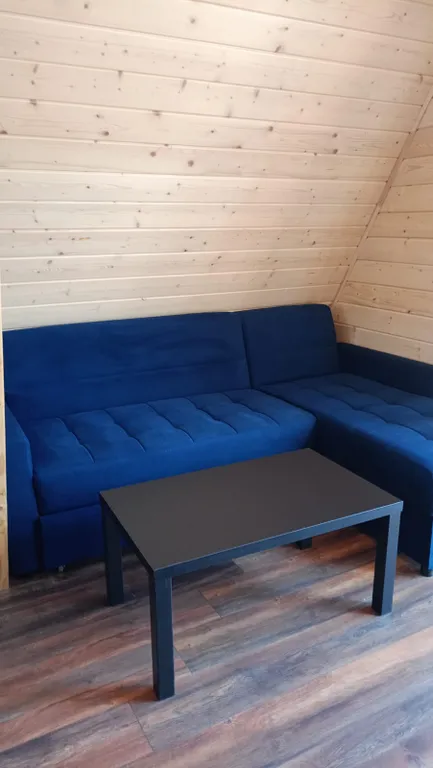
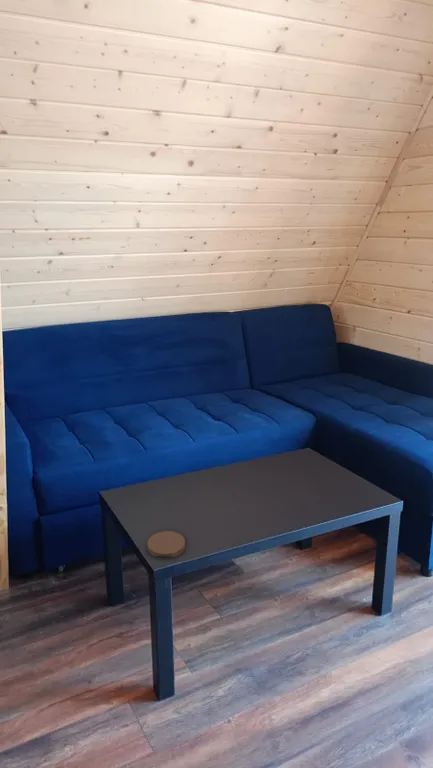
+ coaster (166, 544)
